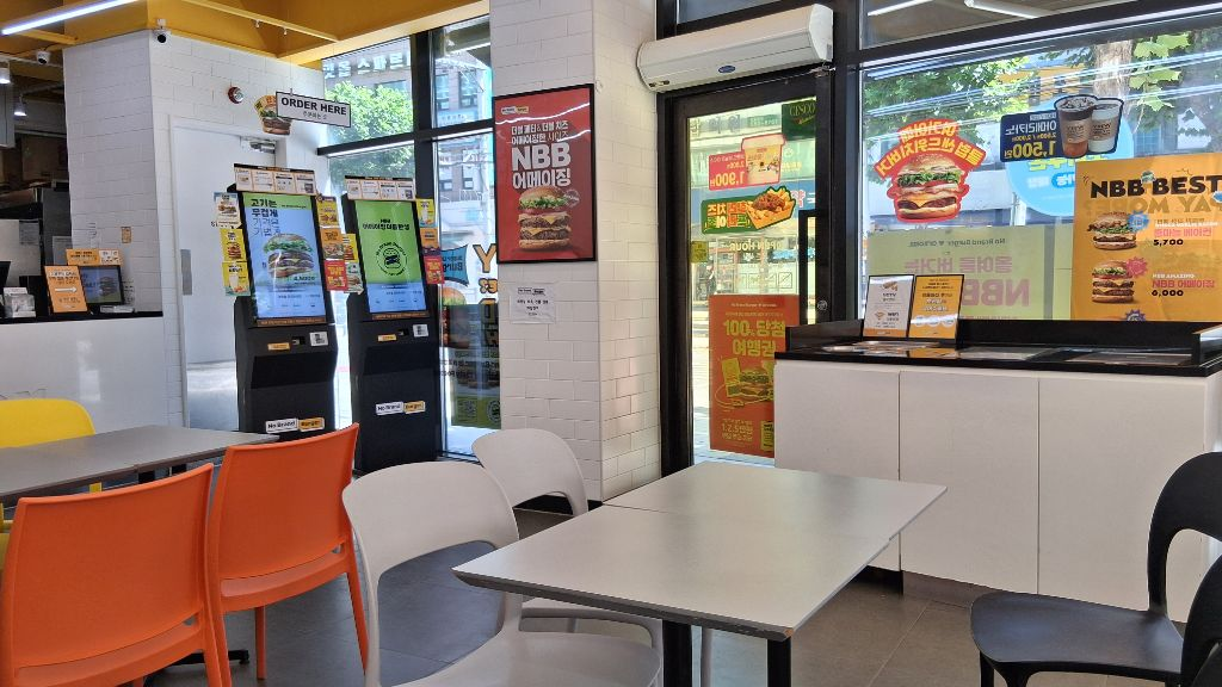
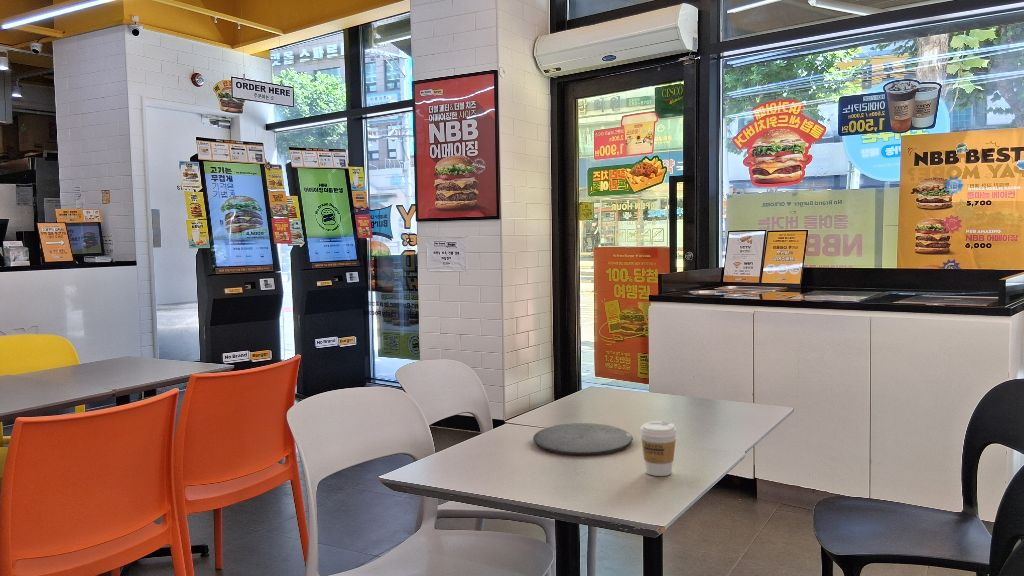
+ coffee cup (658, 447)
+ plate (582, 438)
